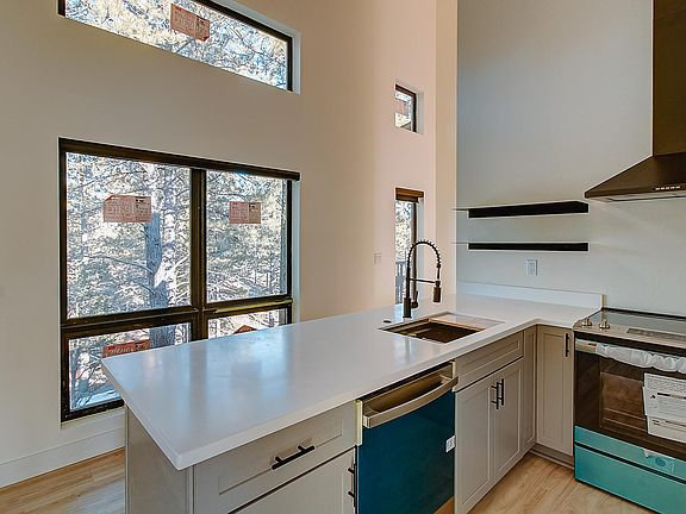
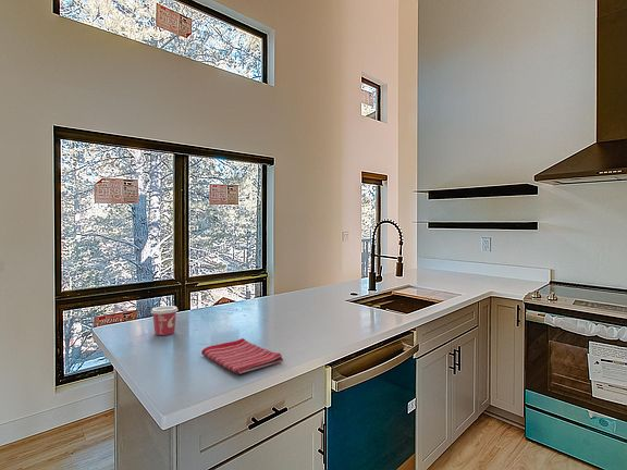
+ cup (164, 320)
+ dish towel (241, 354)
